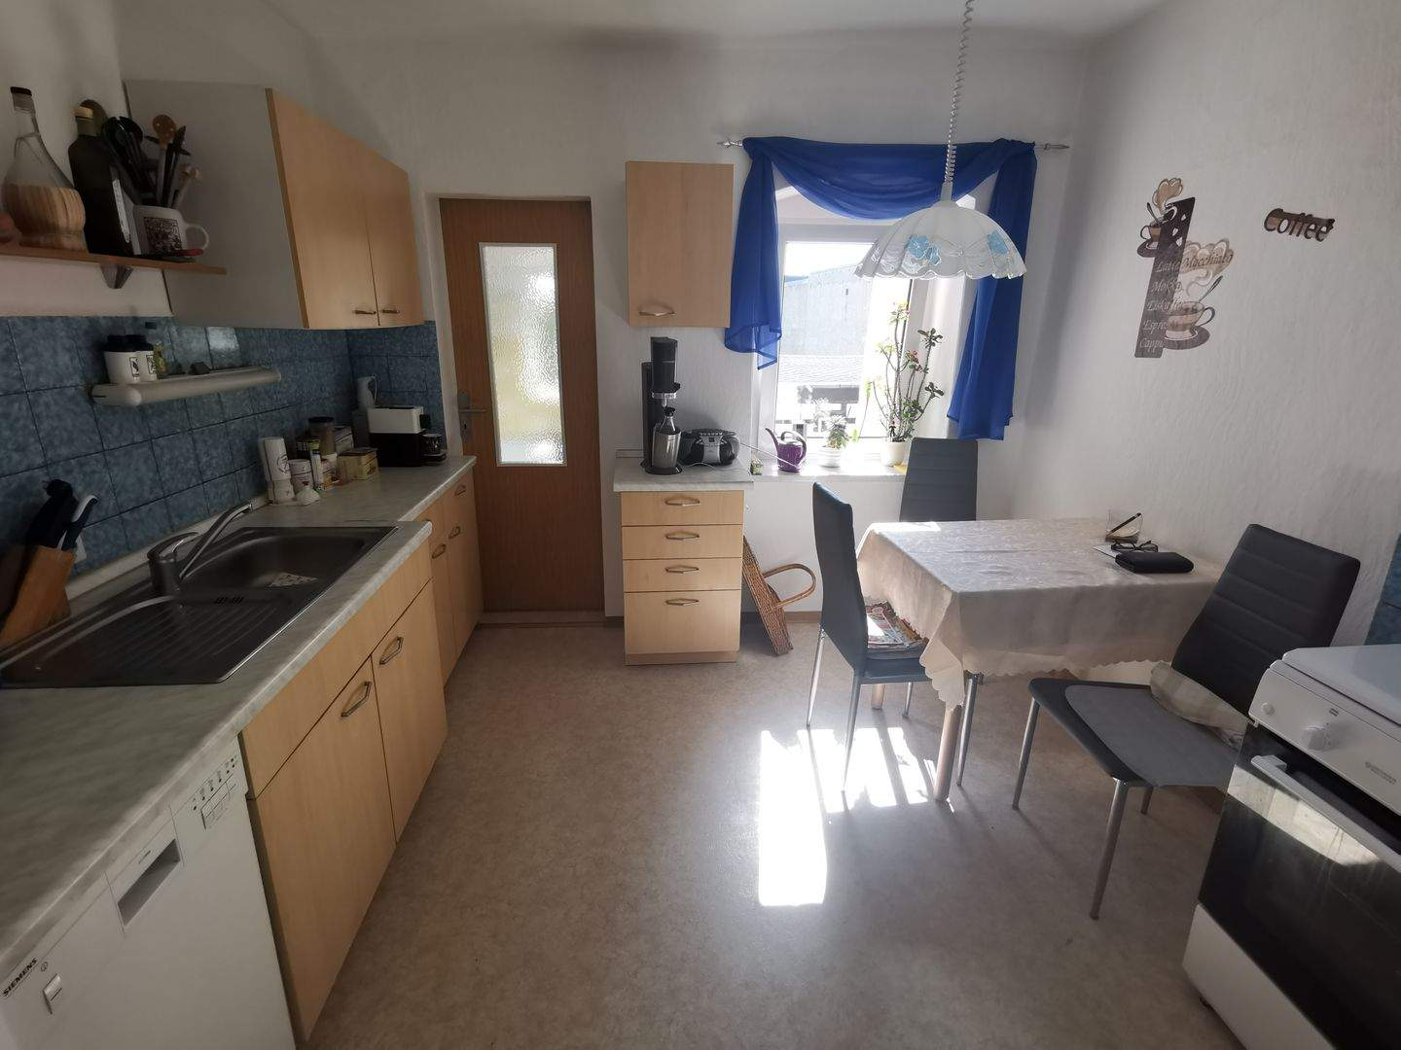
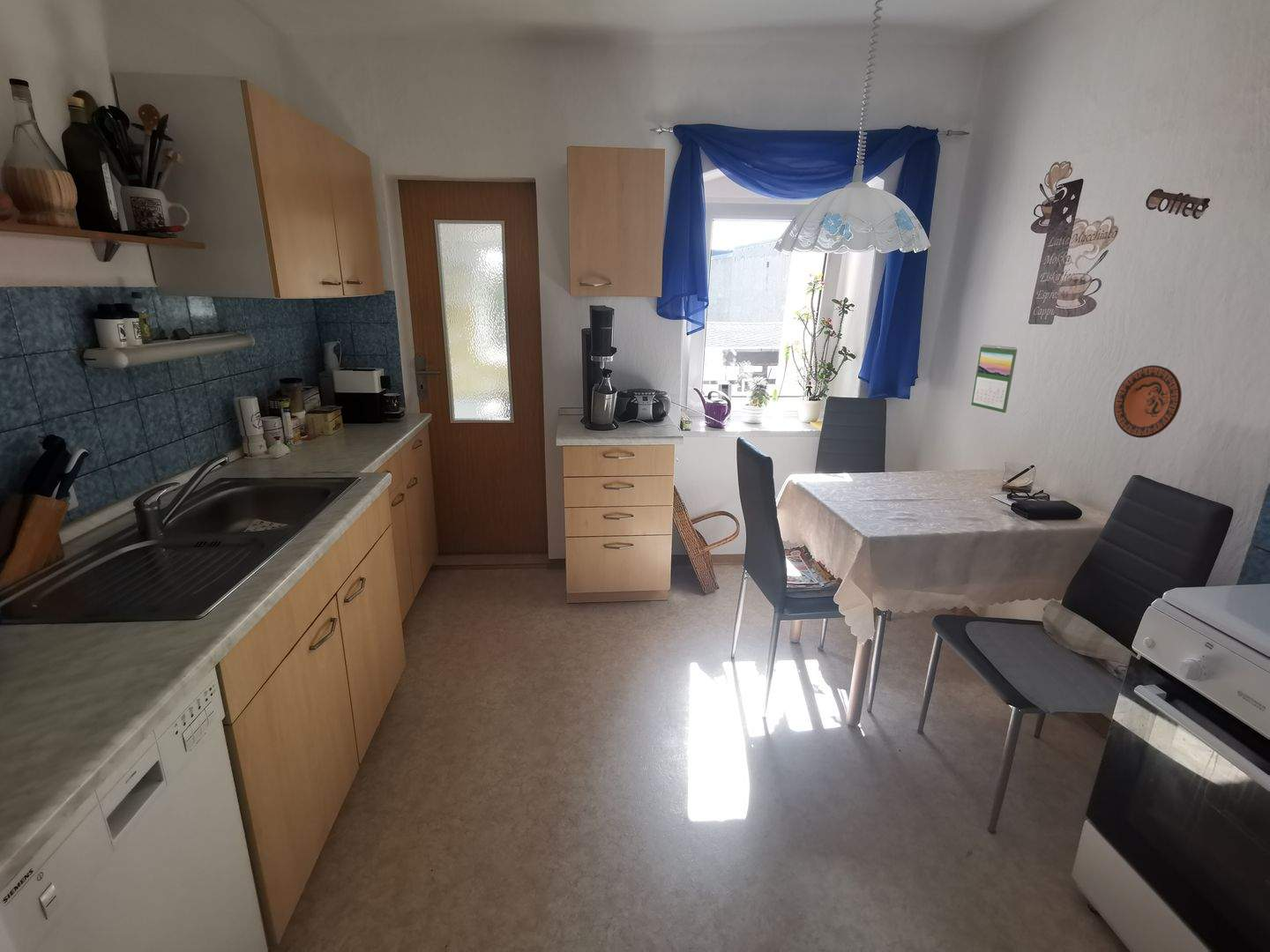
+ decorative plate (1147, 401)
+ calendar (993, 377)
